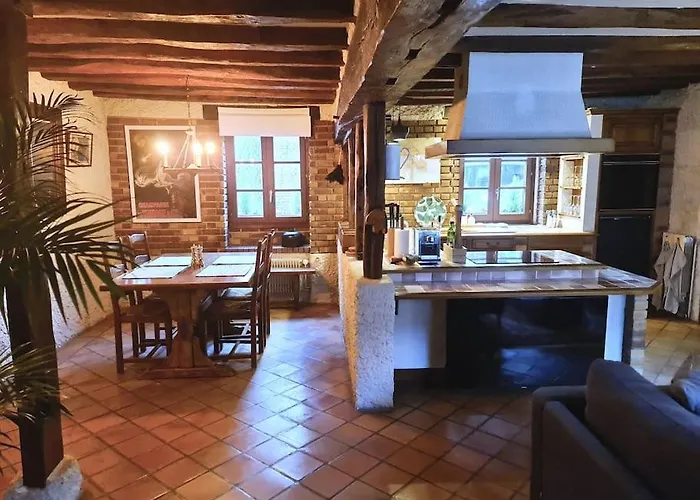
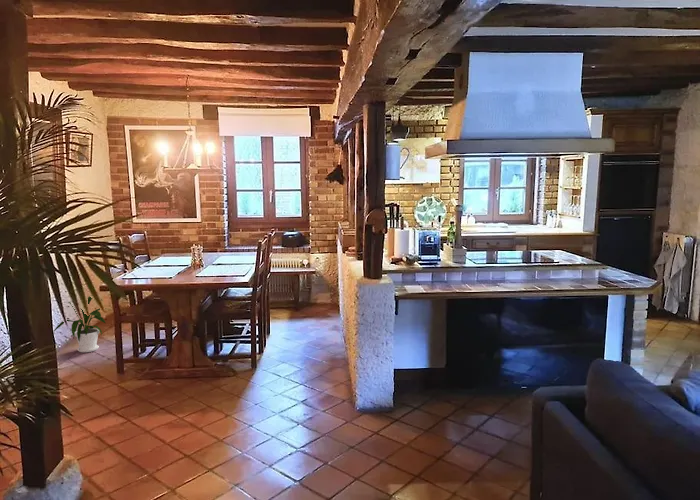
+ house plant (86, 321)
